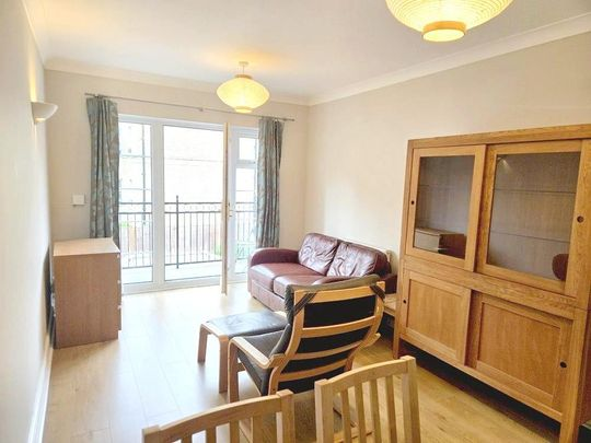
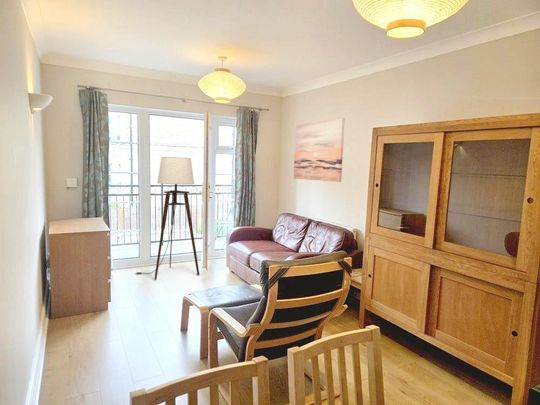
+ wall art (316, 151)
+ floor lamp (166, 216)
